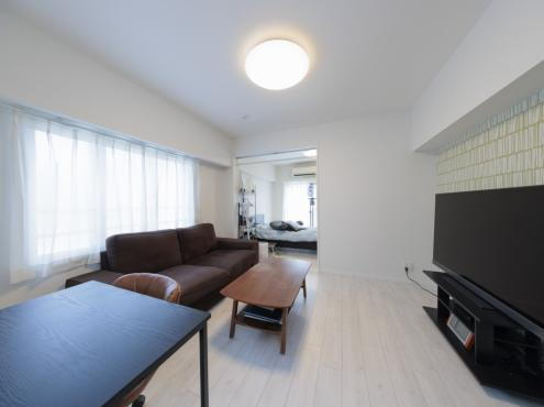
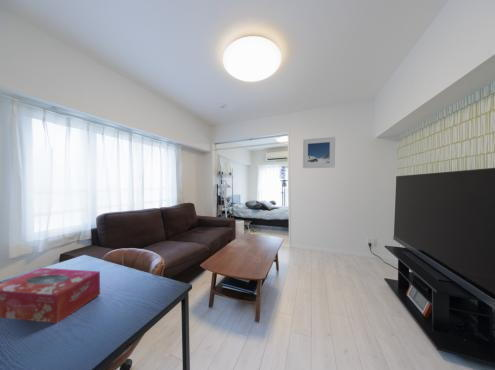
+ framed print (318, 153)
+ tissue box (48, 291)
